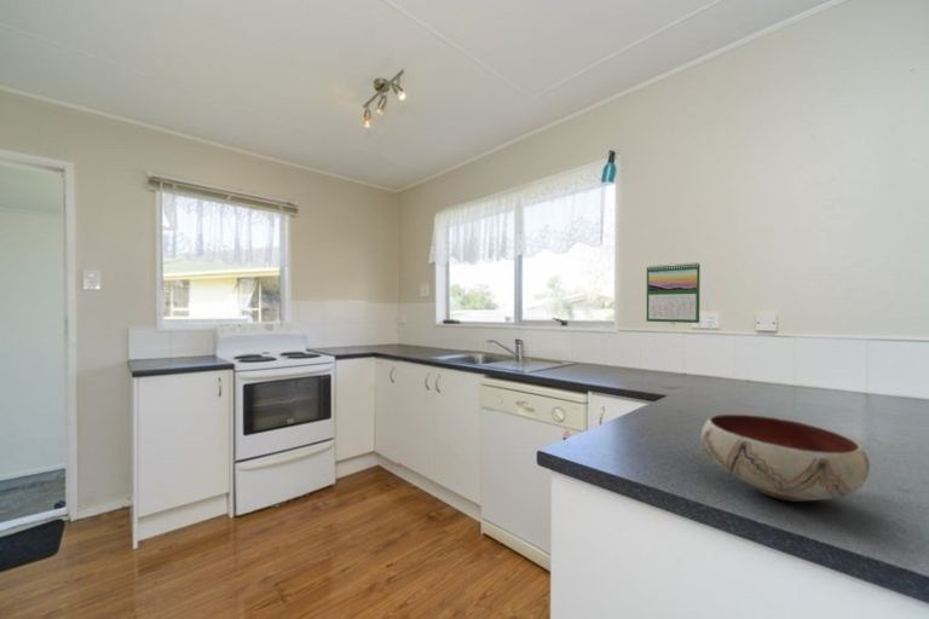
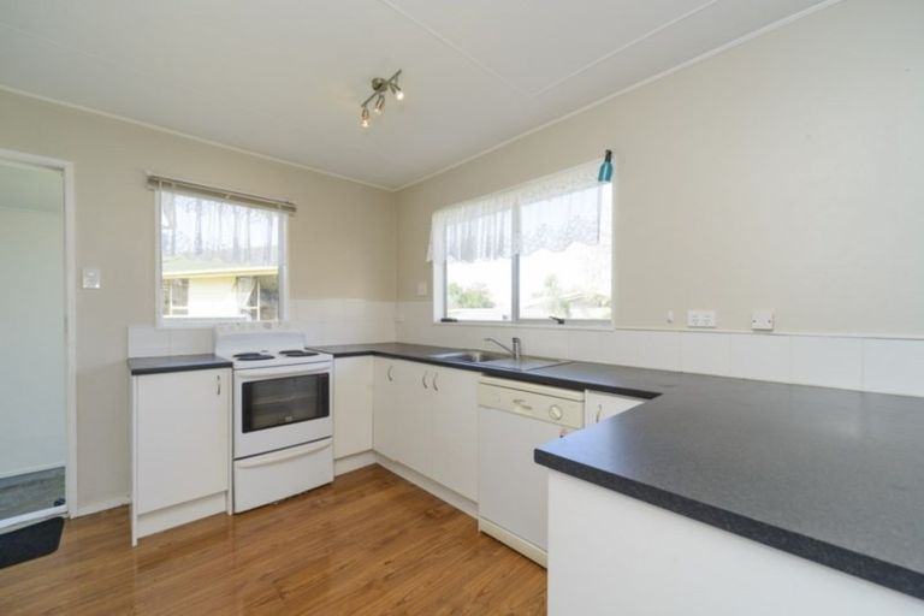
- bowl (775, 459)
- calendar (671, 293)
